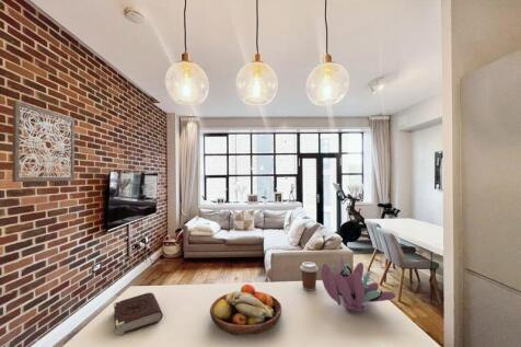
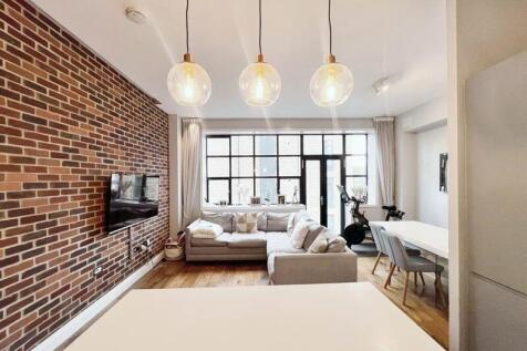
- wall art (45, 144)
- fruit bowl (246, 303)
- flower (352, 282)
- book (137, 310)
- coffee cup (309, 276)
